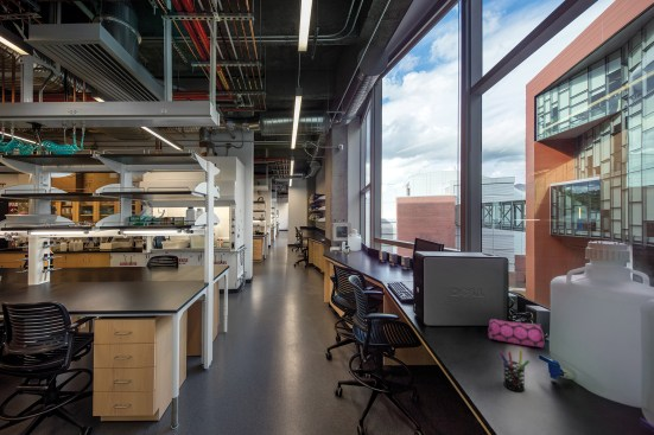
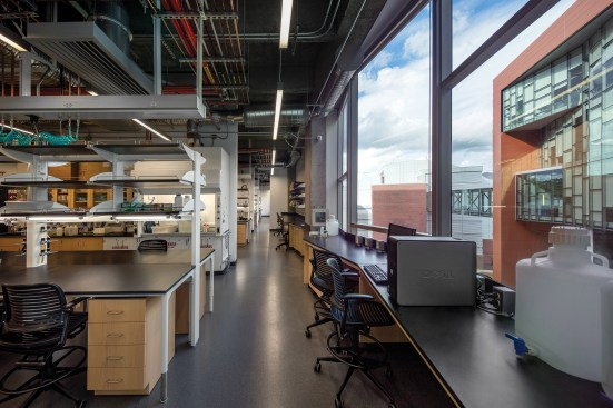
- pencil case (514, 331)
- pen holder (515, 369)
